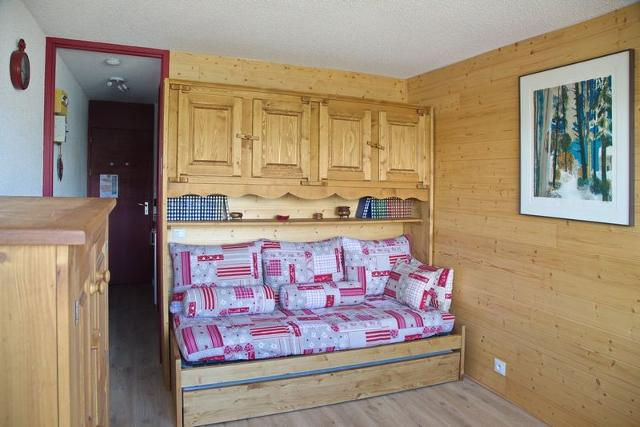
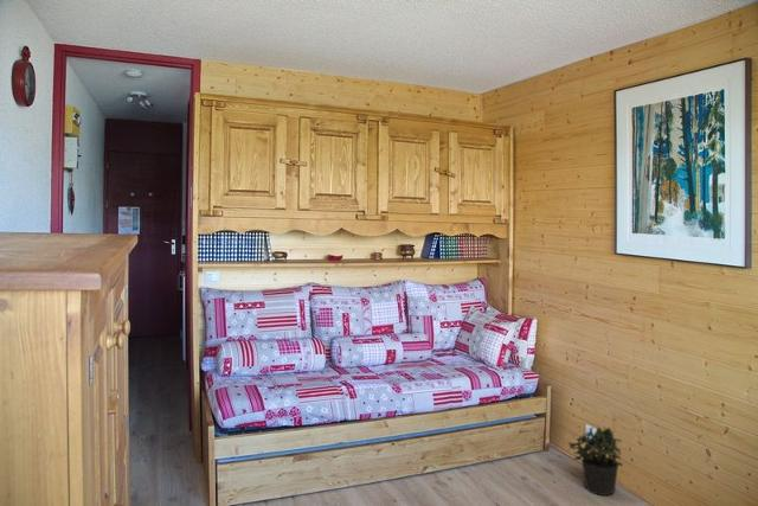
+ potted plant (600, 457)
